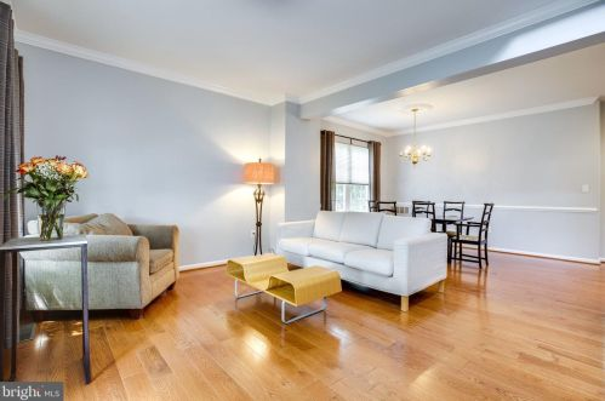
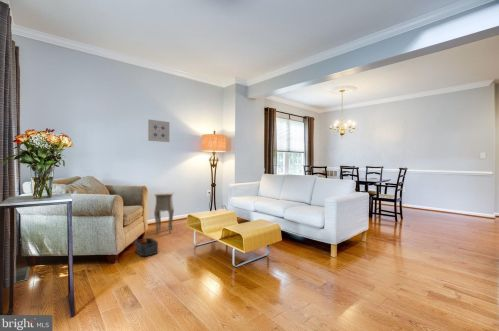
+ storage bin (146, 246)
+ wall art (159, 131)
+ side table (164, 210)
